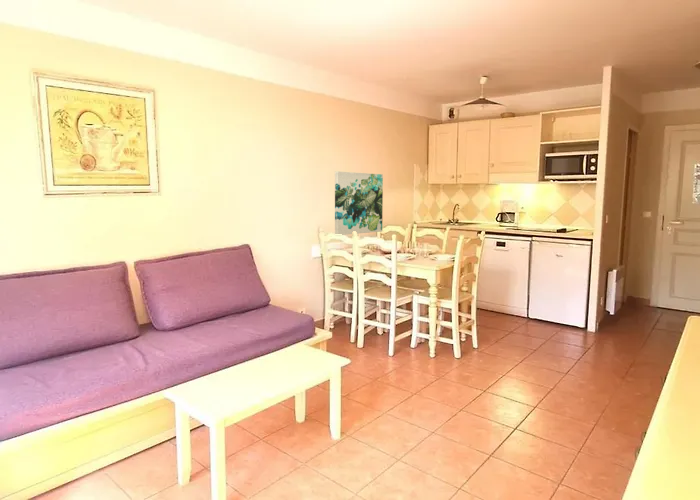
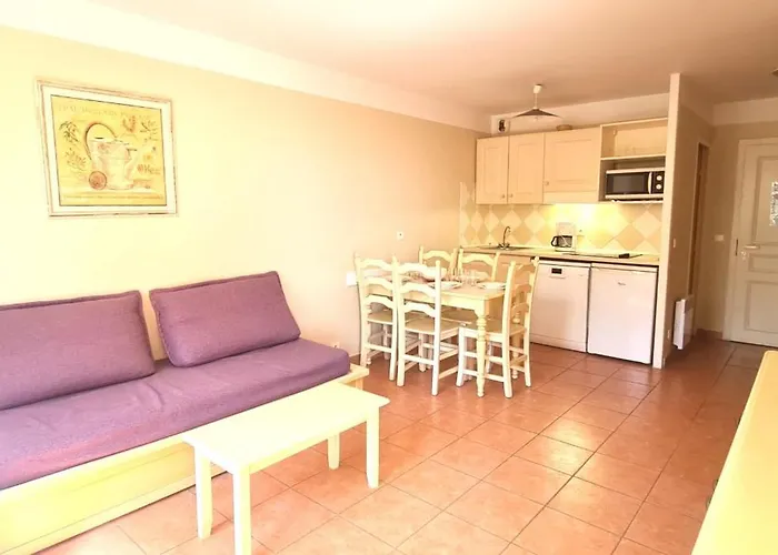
- wall art (359, 203)
